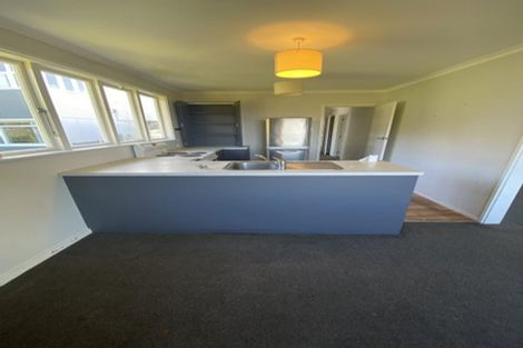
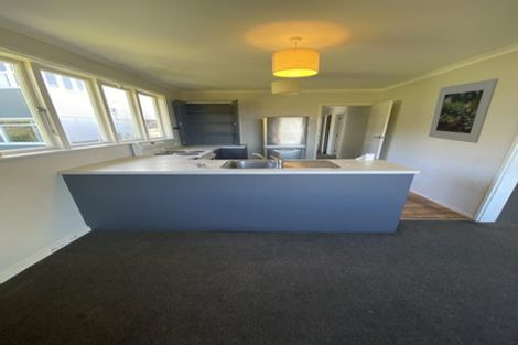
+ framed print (456, 112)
